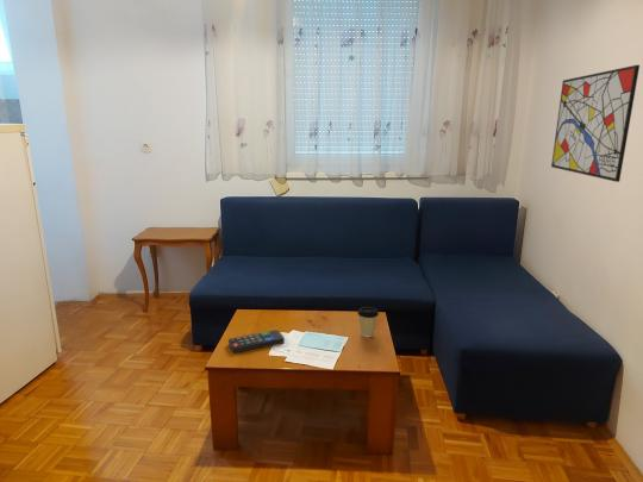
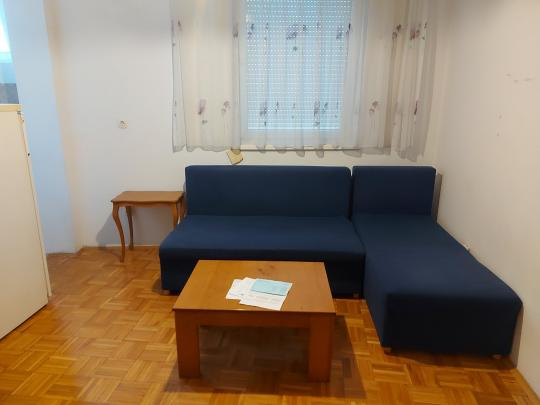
- coffee cup (367, 321)
- remote control (256, 340)
- wall art (587, 124)
